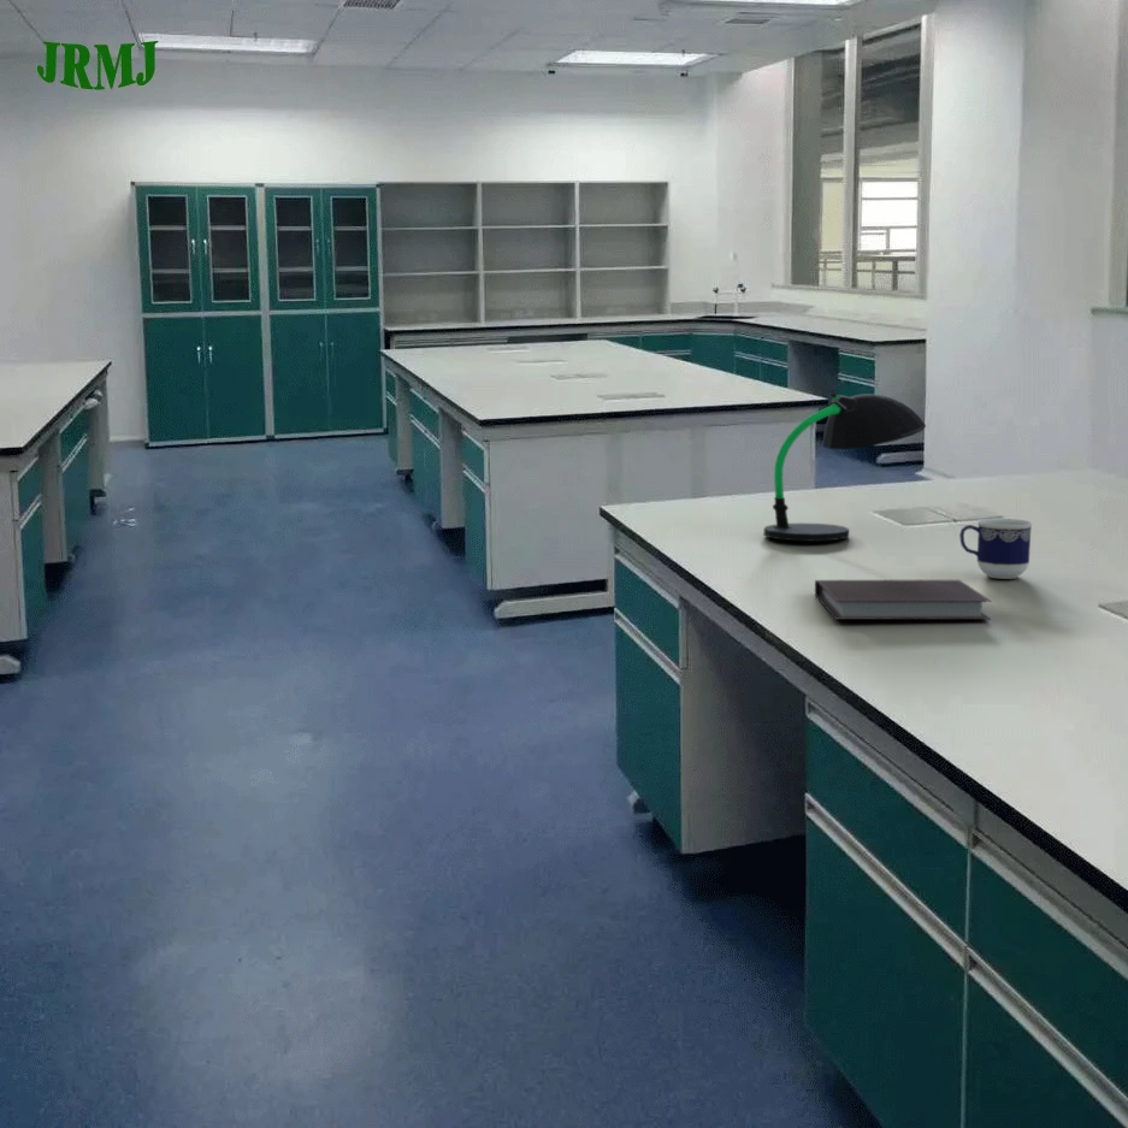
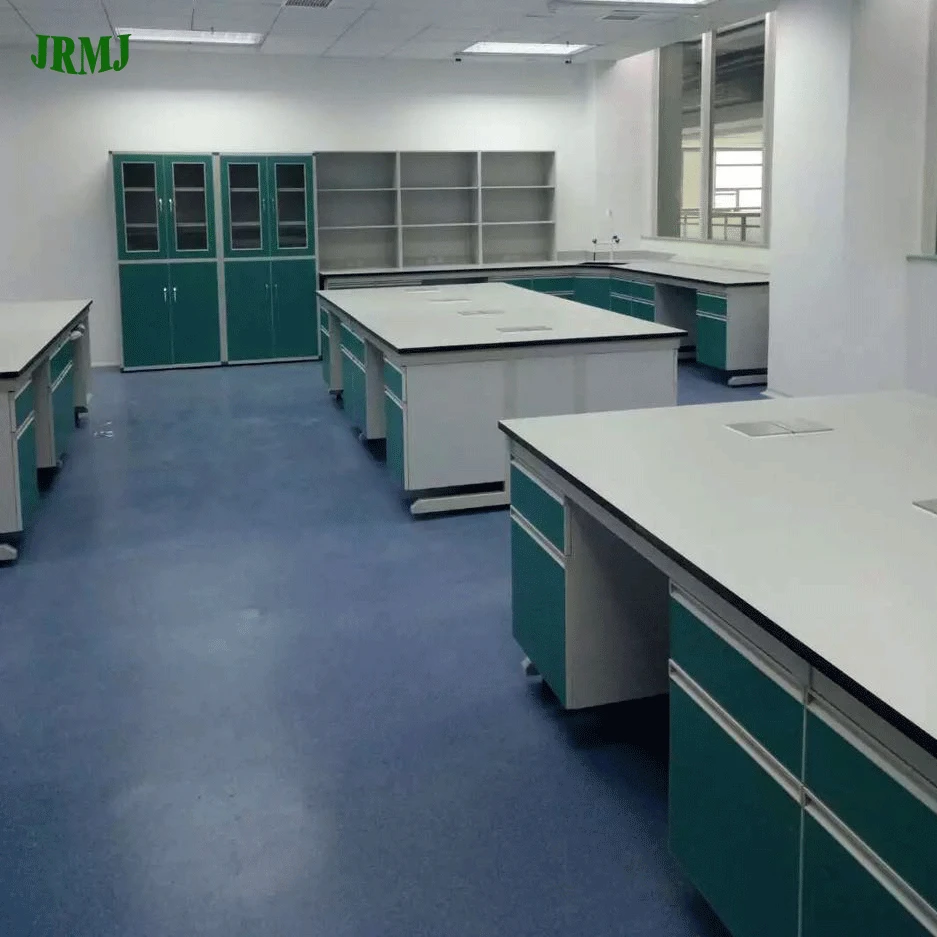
- cup (994, 548)
- notebook (898, 597)
- desk lamp (844, 448)
